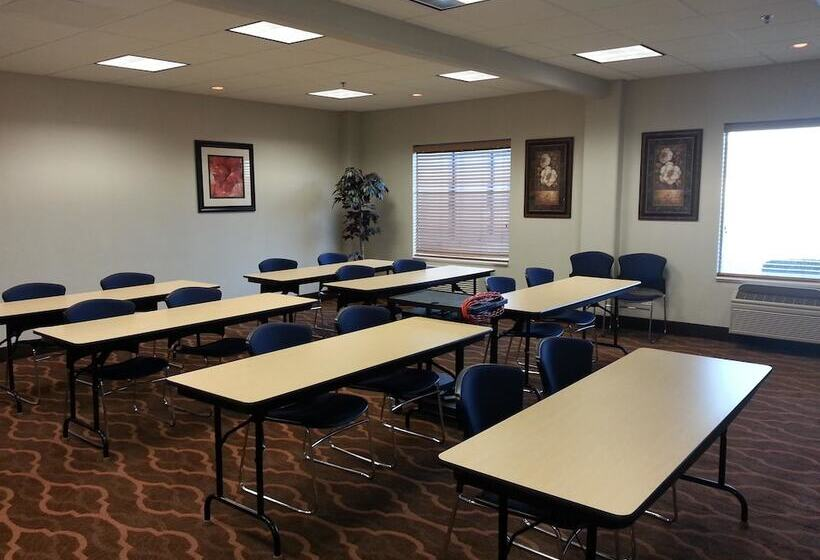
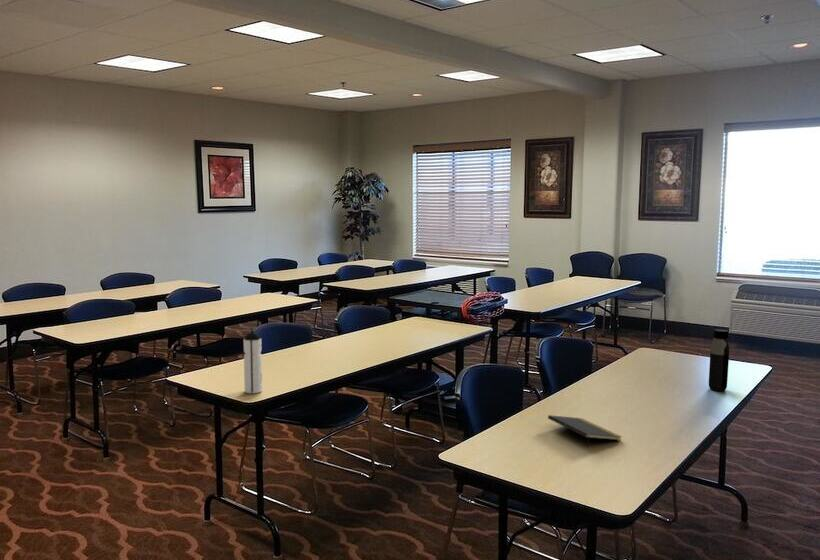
+ notepad (583, 427)
+ water bottle (252, 361)
+ water bottle (719, 359)
